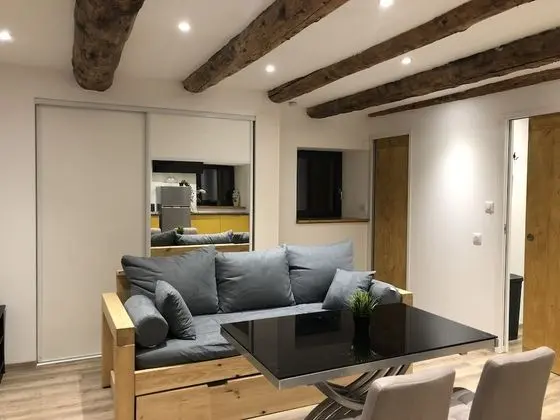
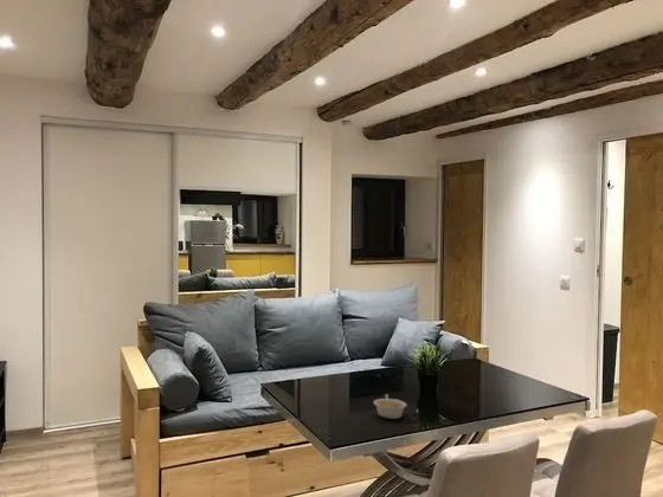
+ legume (388, 407)
